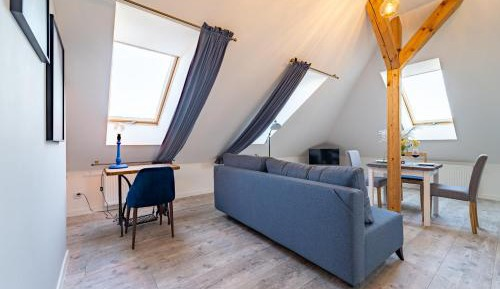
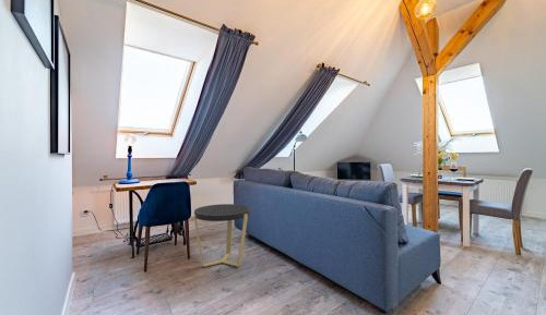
+ side table (227, 235)
